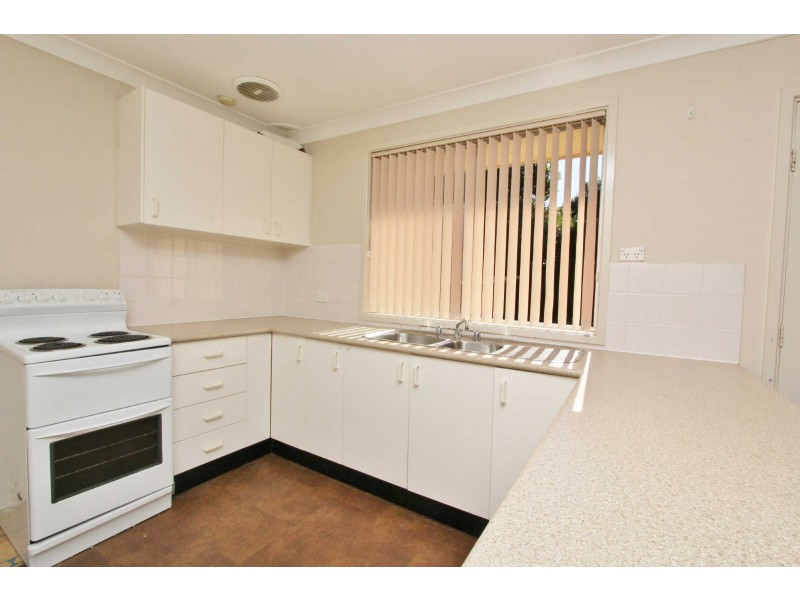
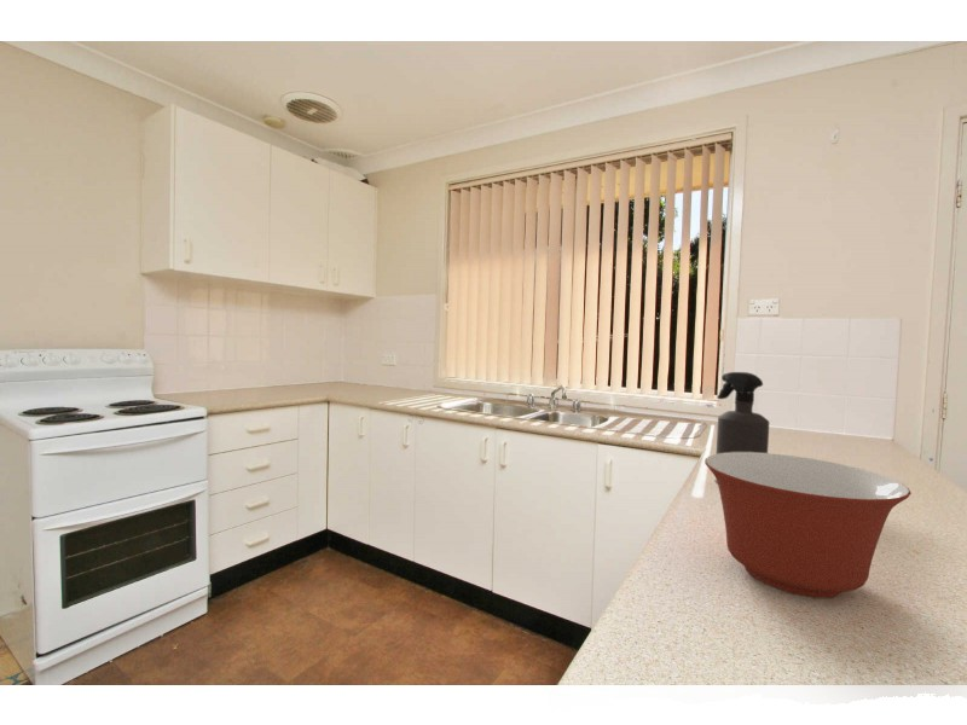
+ spray bottle (739, 427)
+ mixing bowl (794, 523)
